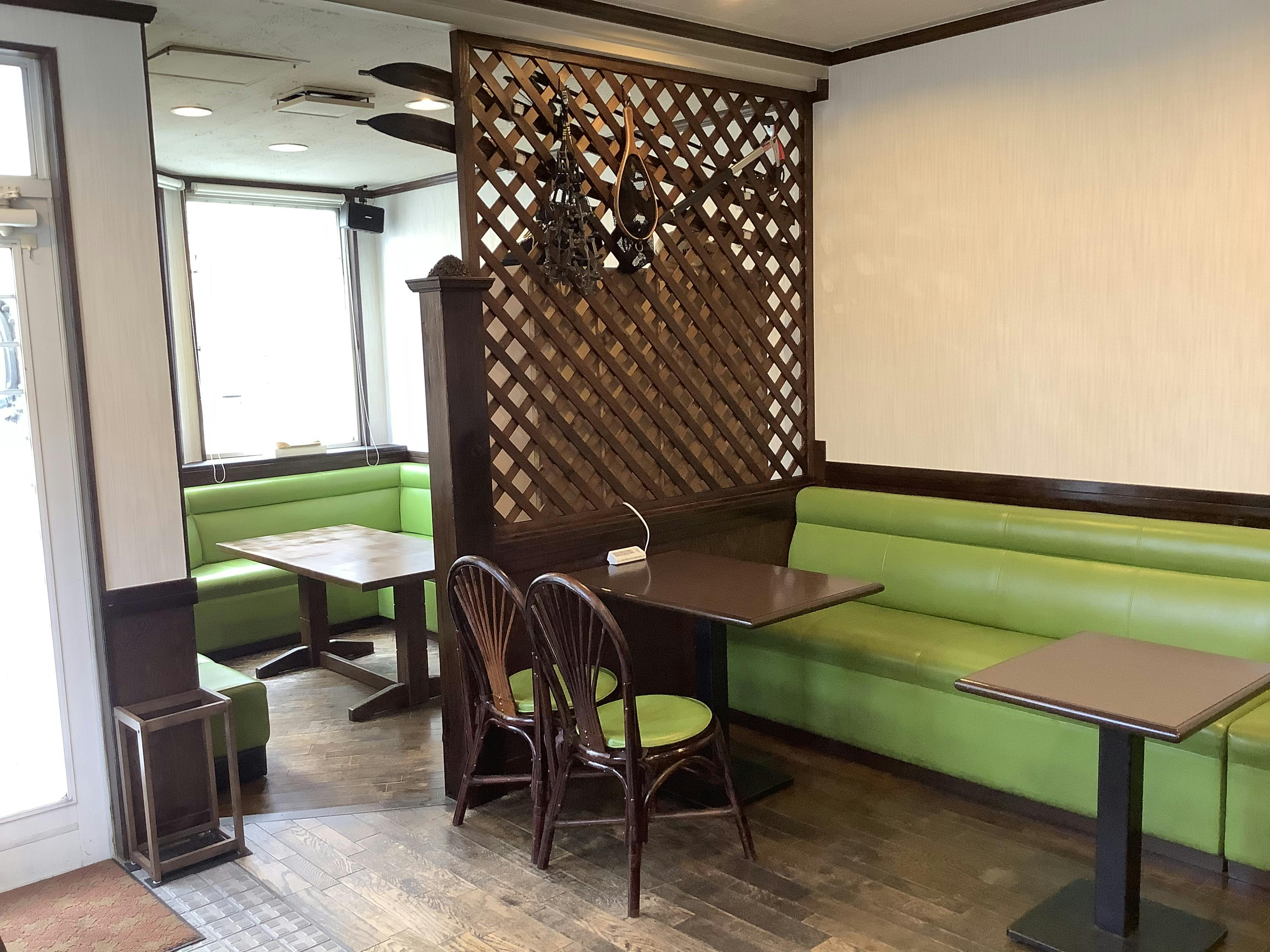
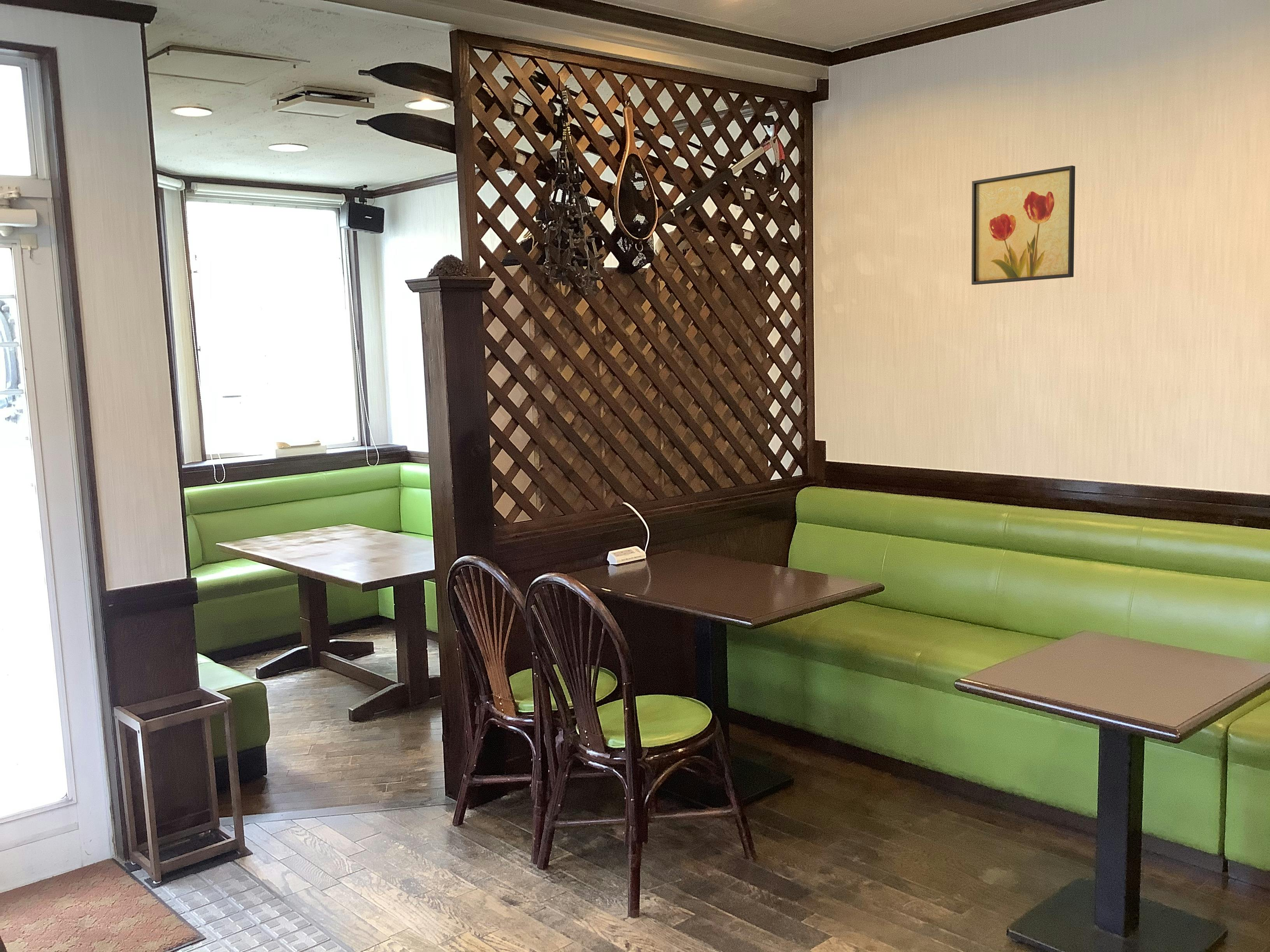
+ wall art (1022, 228)
